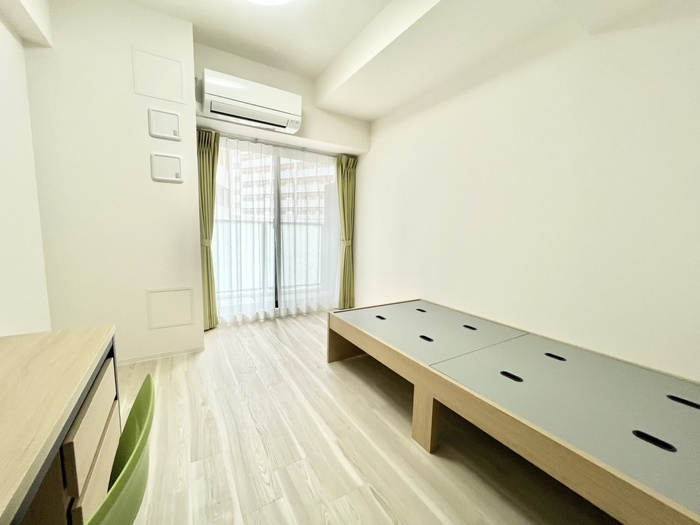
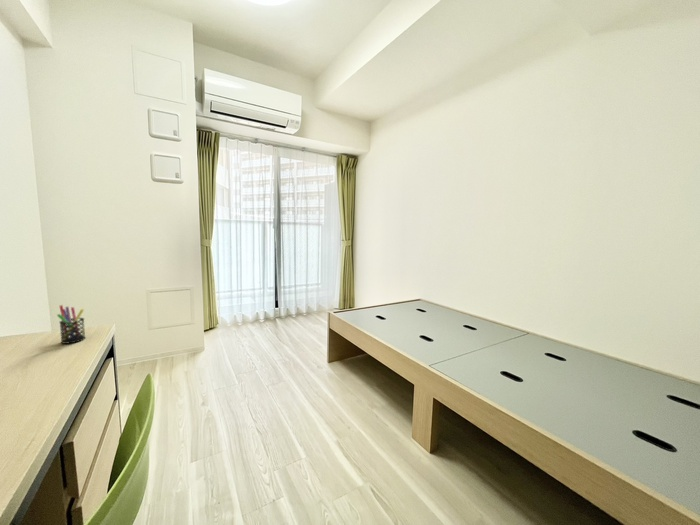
+ pen holder (69, 323)
